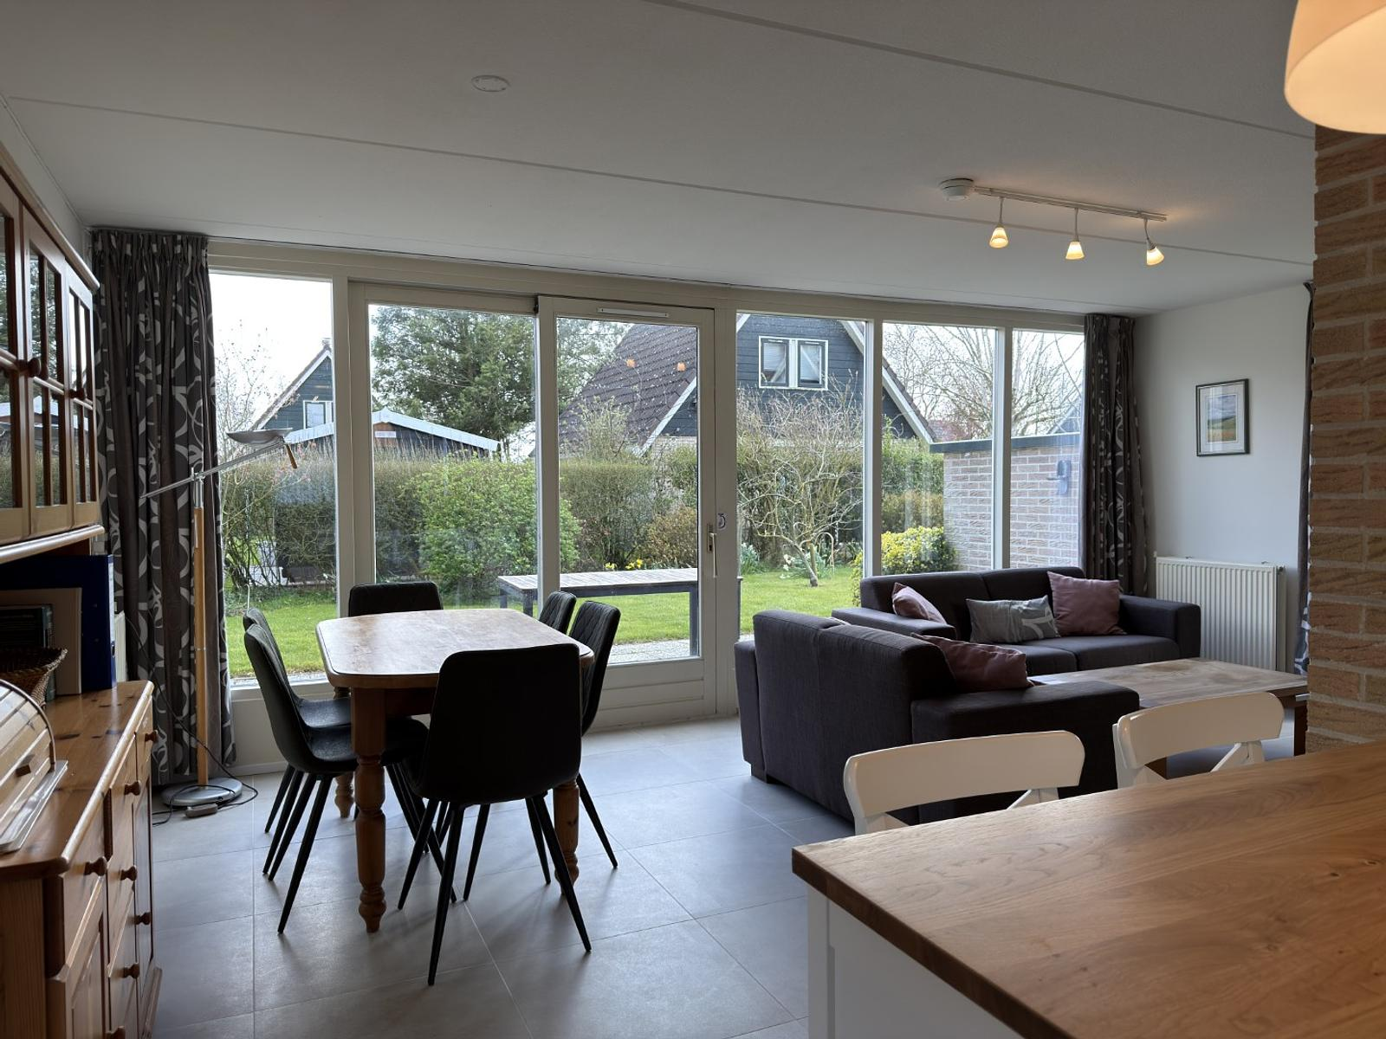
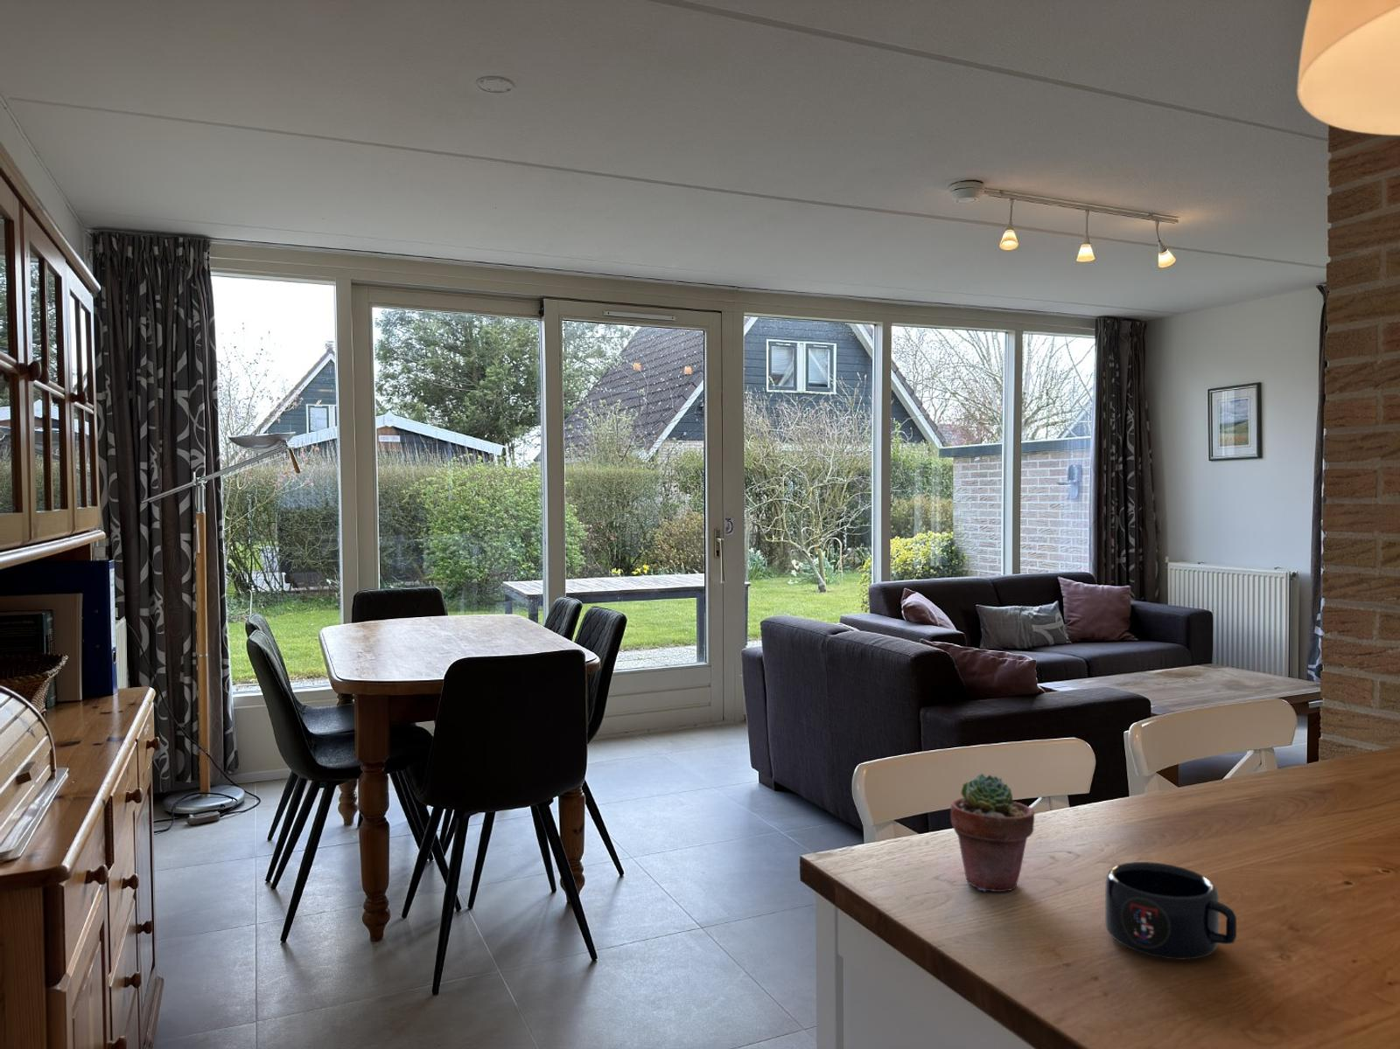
+ potted succulent (991, 828)
+ mug (1171, 911)
